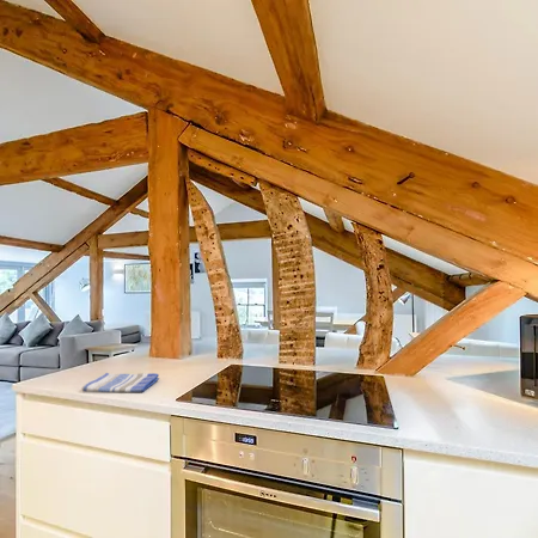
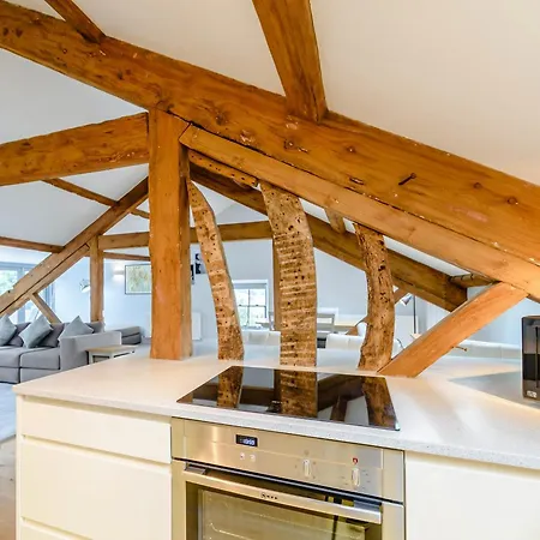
- dish towel (122, 381)
